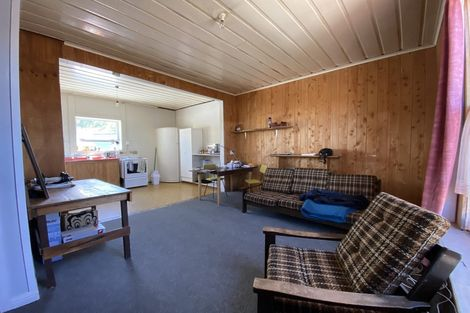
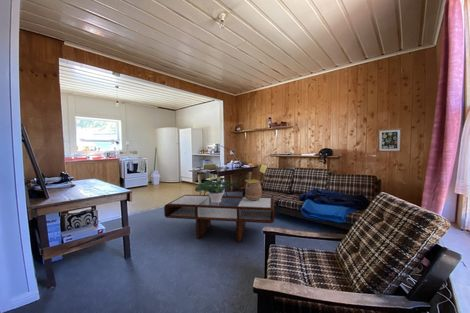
+ wall art (389, 140)
+ ceramic pot (253, 190)
+ potted plant (218, 191)
+ coffee table (222, 216)
